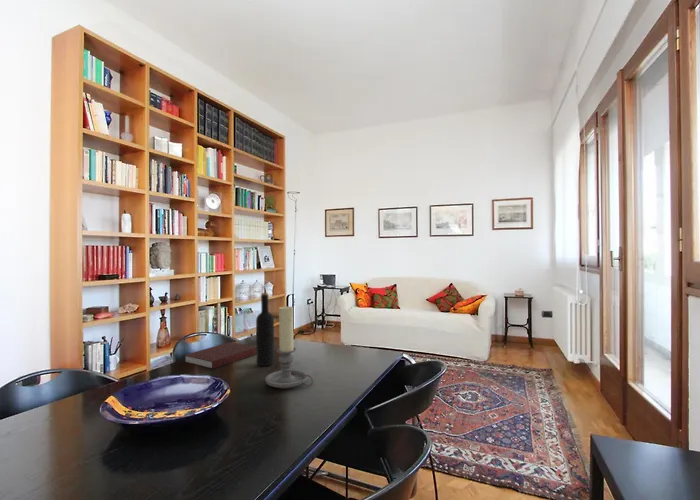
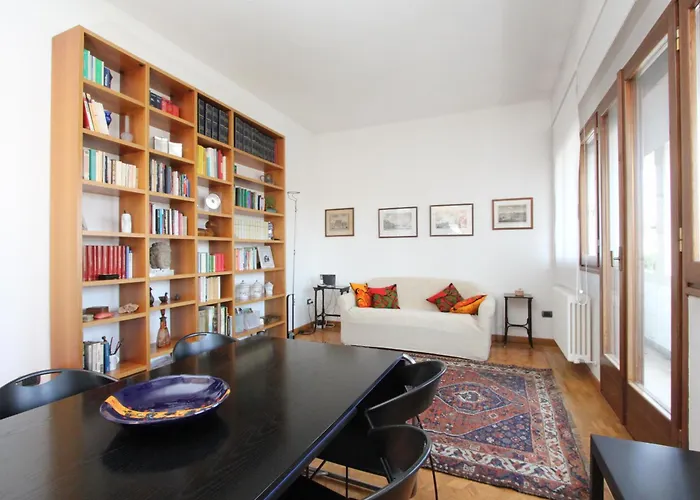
- notebook (222, 354)
- candle holder (290, 345)
- wine bottle (265, 328)
